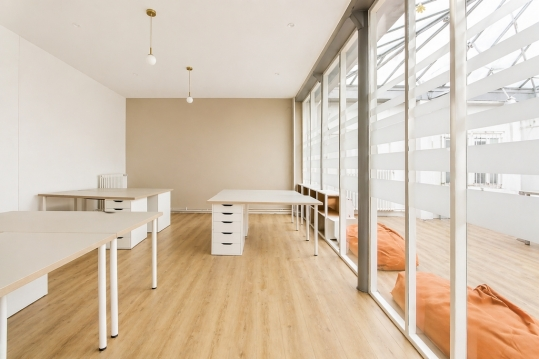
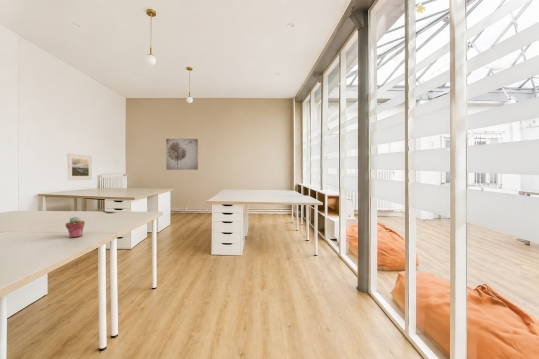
+ wall art (182, 154)
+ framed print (80, 167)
+ potted succulent (75, 226)
